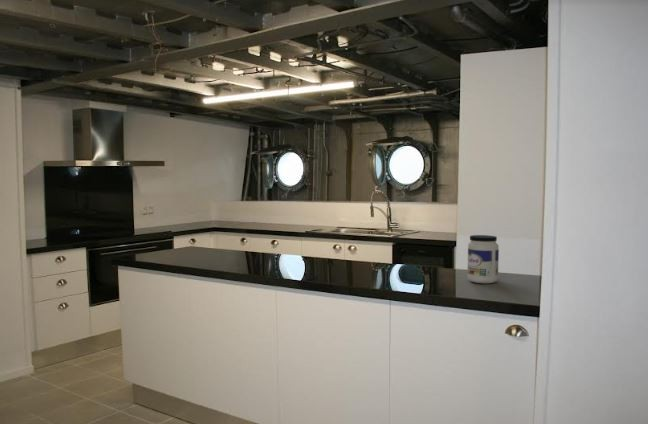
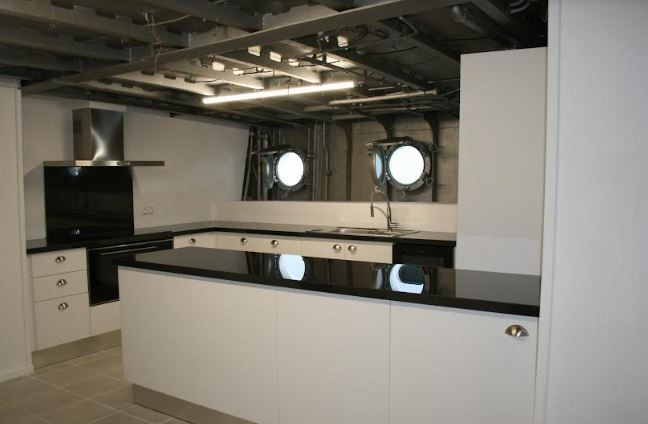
- jar (482, 258)
